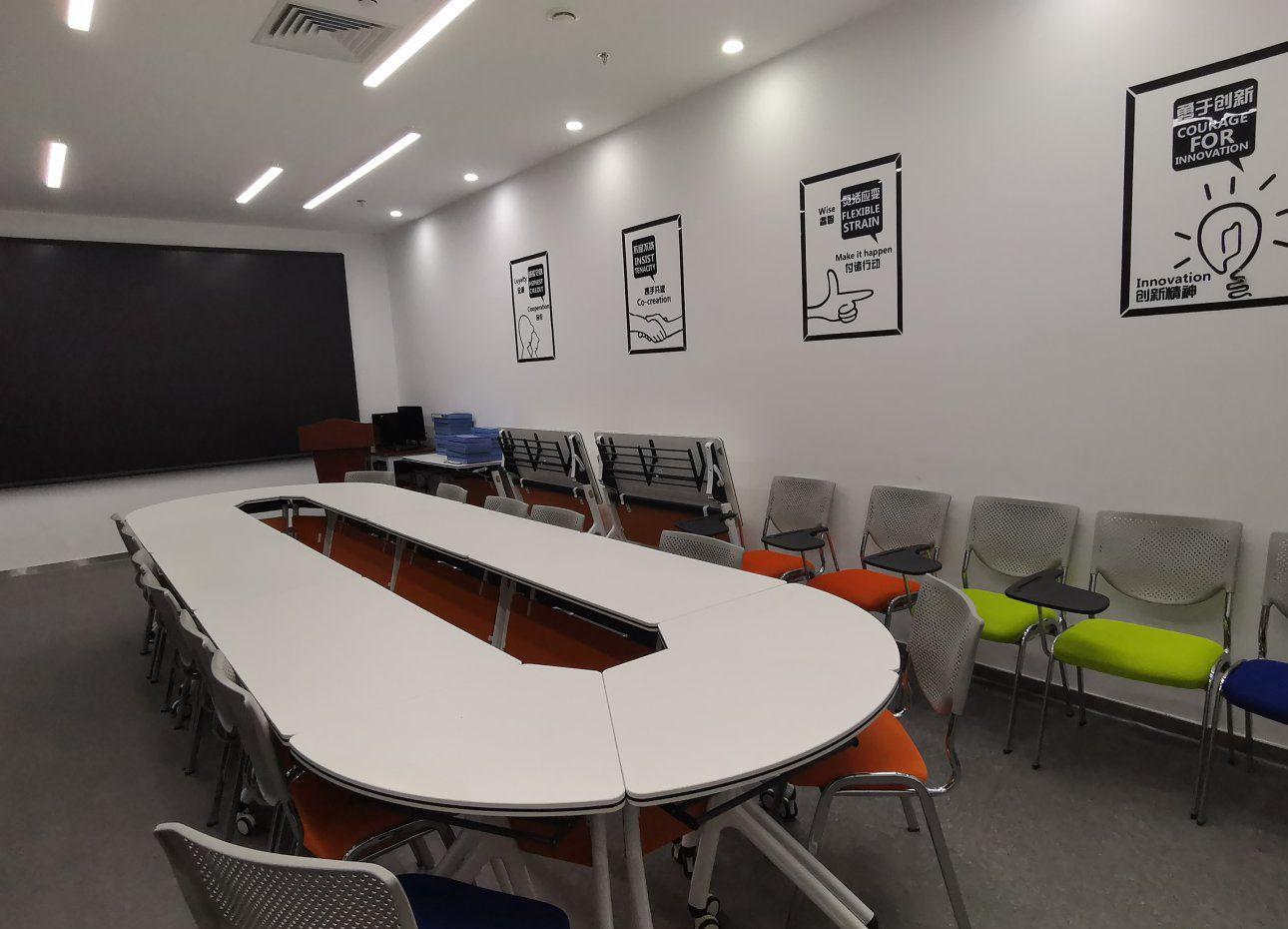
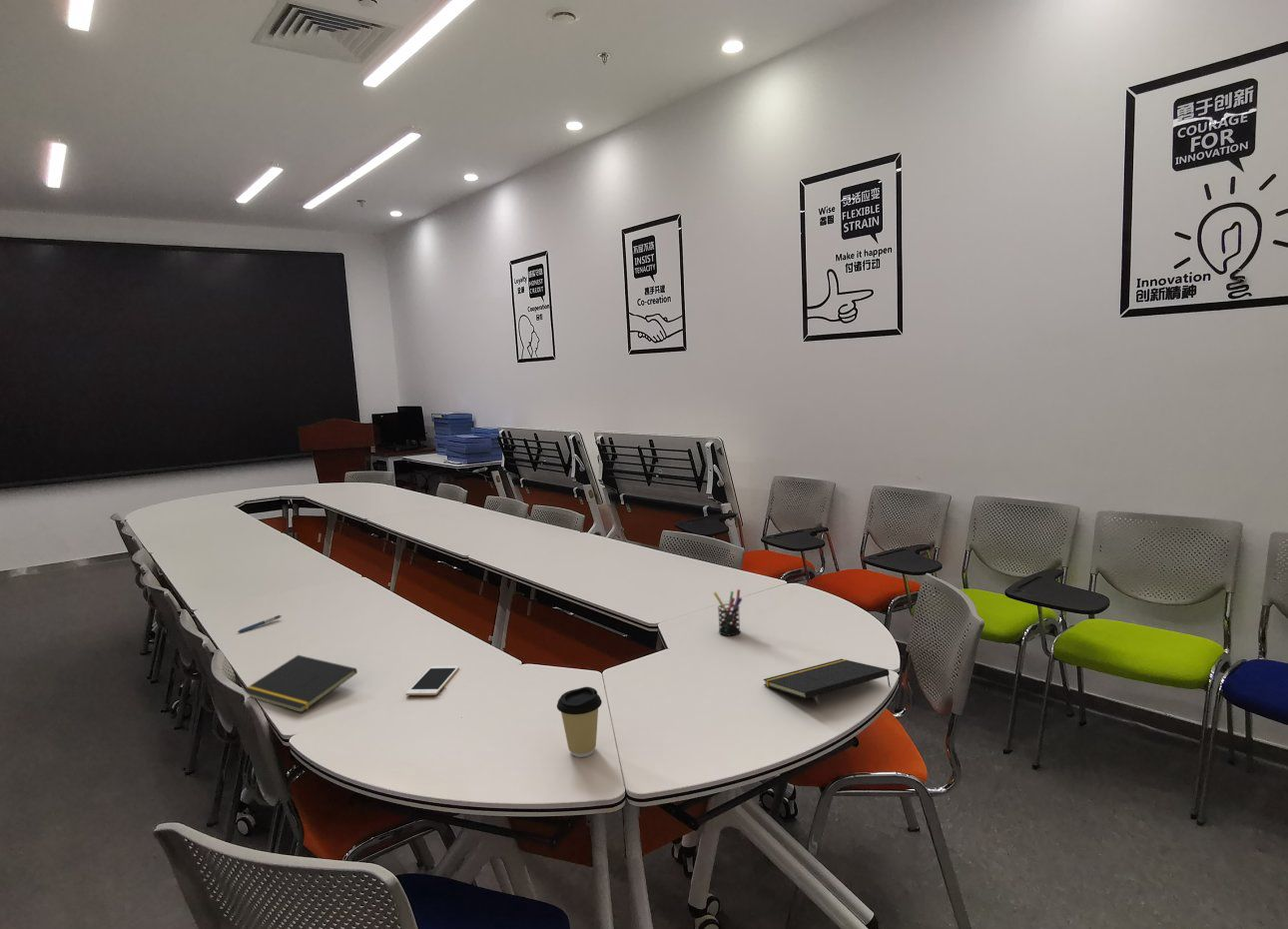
+ notepad (825, 677)
+ cell phone (433, 679)
+ coffee cup (580, 722)
+ pen (260, 623)
+ pen holder (730, 609)
+ notepad (300, 681)
